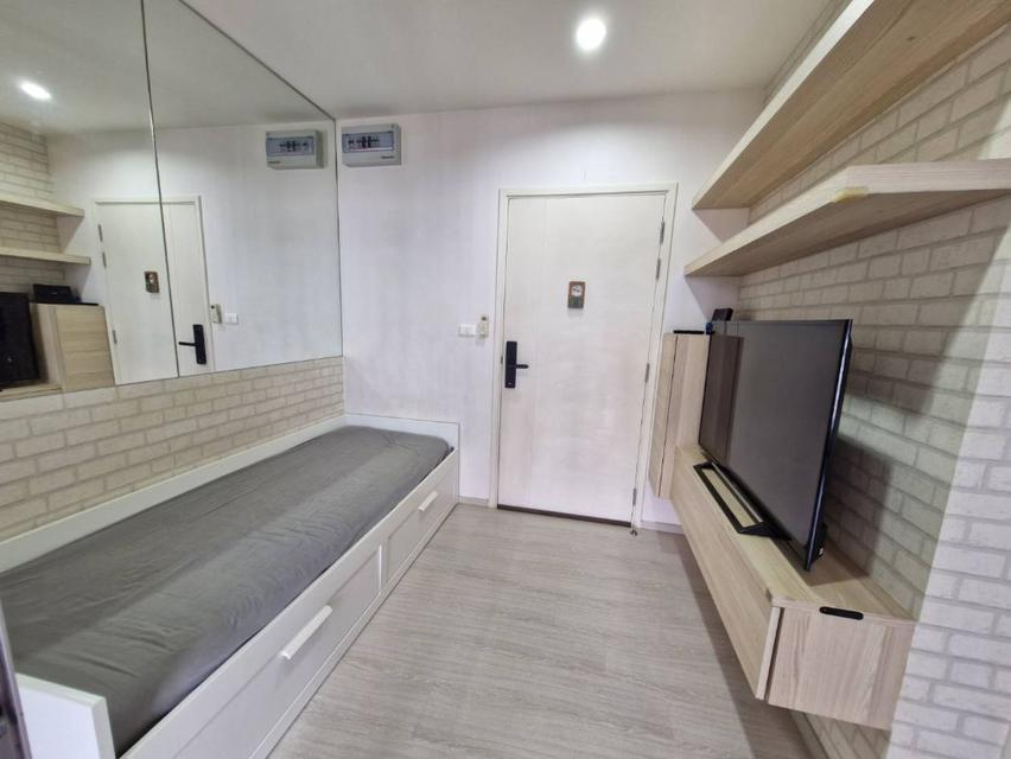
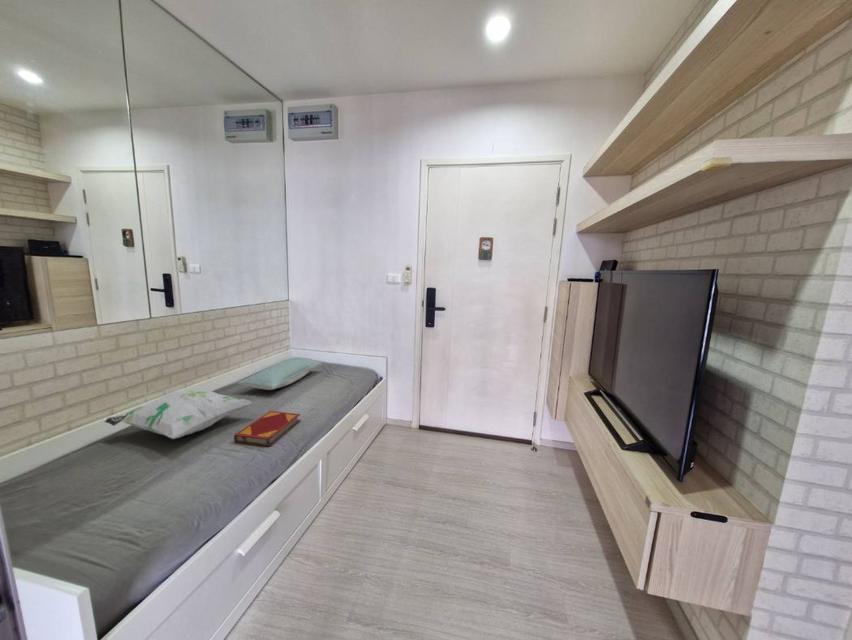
+ decorative pillow (184, 411)
+ pillow (284, 372)
+ hardback book (269, 427)
